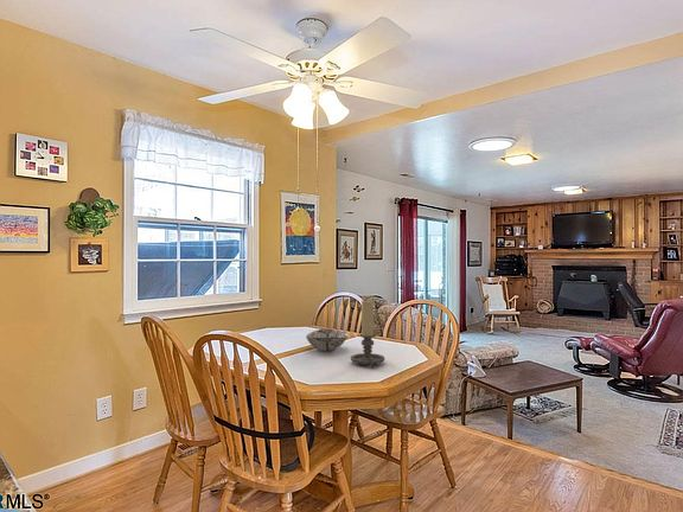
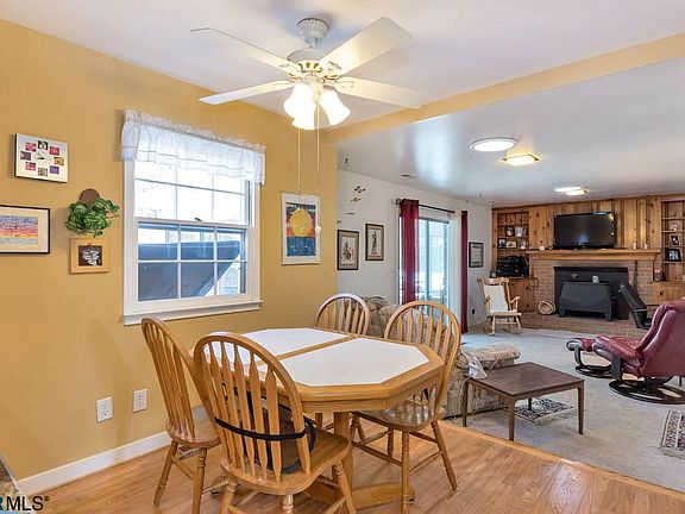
- decorative bowl (326, 340)
- candle holder (368, 332)
